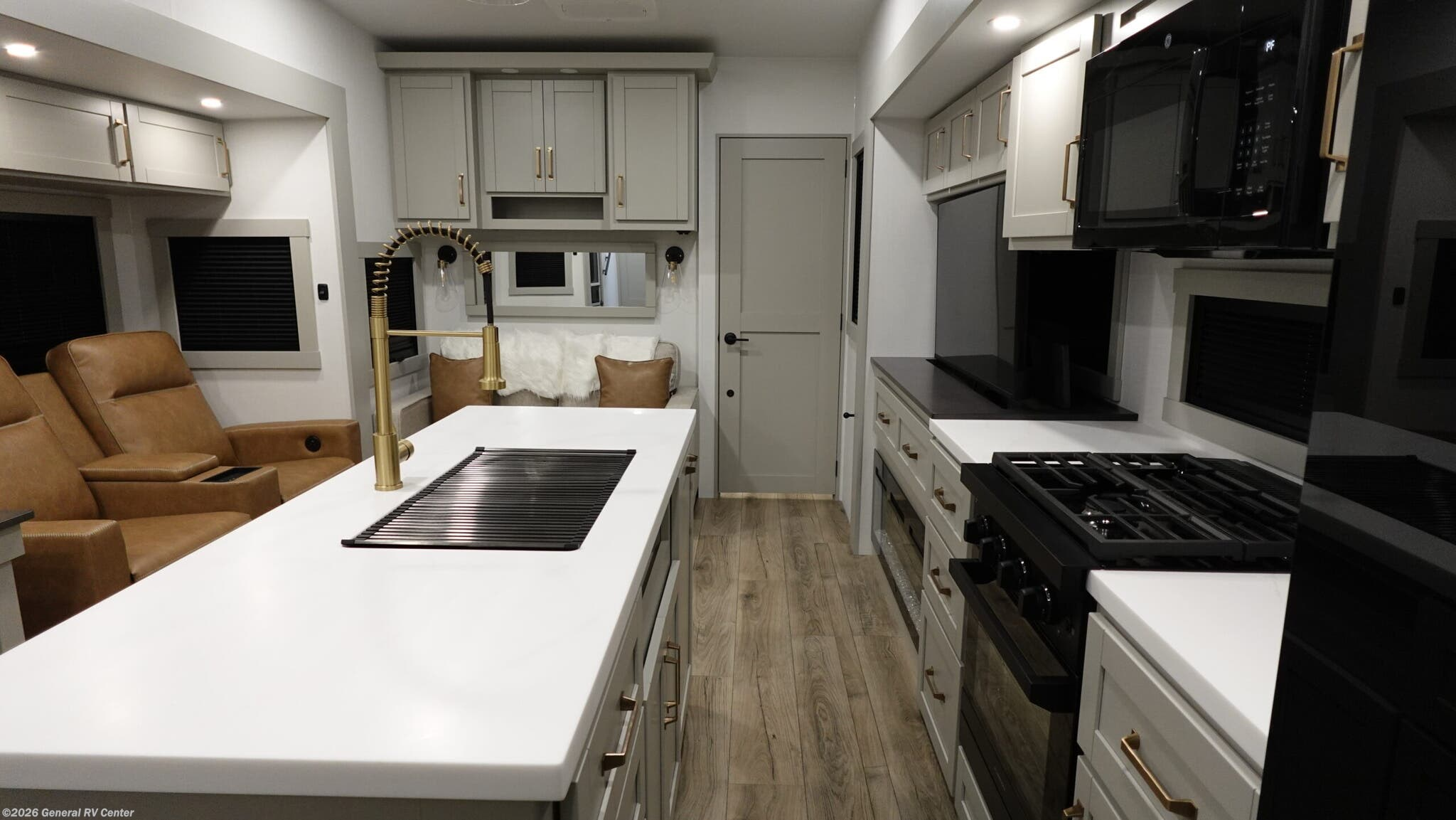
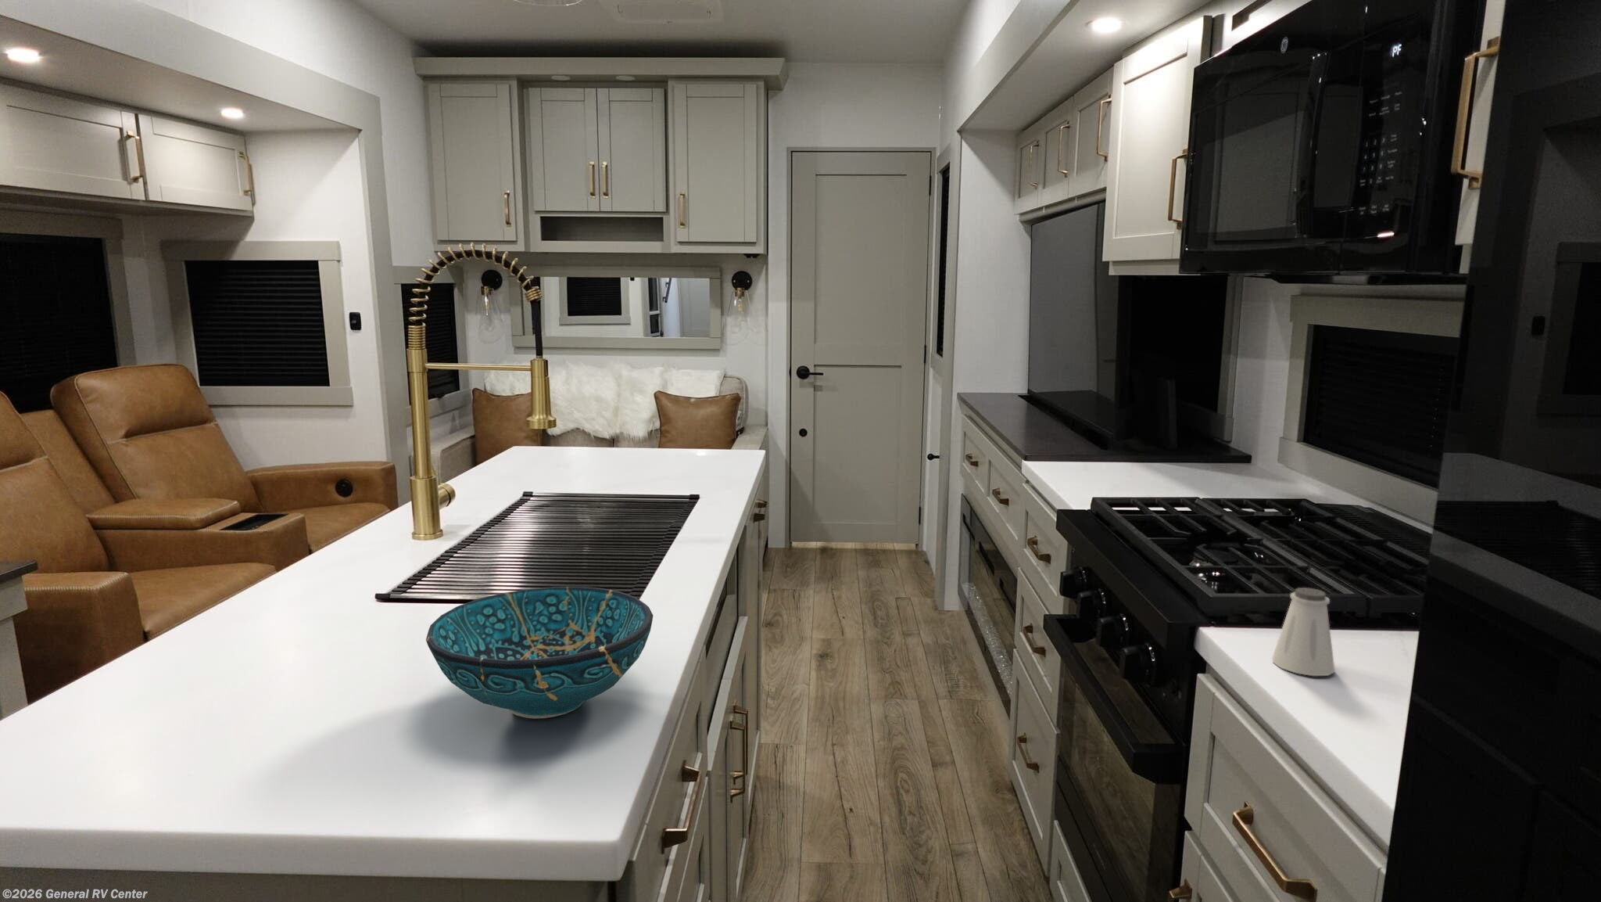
+ saltshaker (1306, 628)
+ decorative bowl (545, 660)
